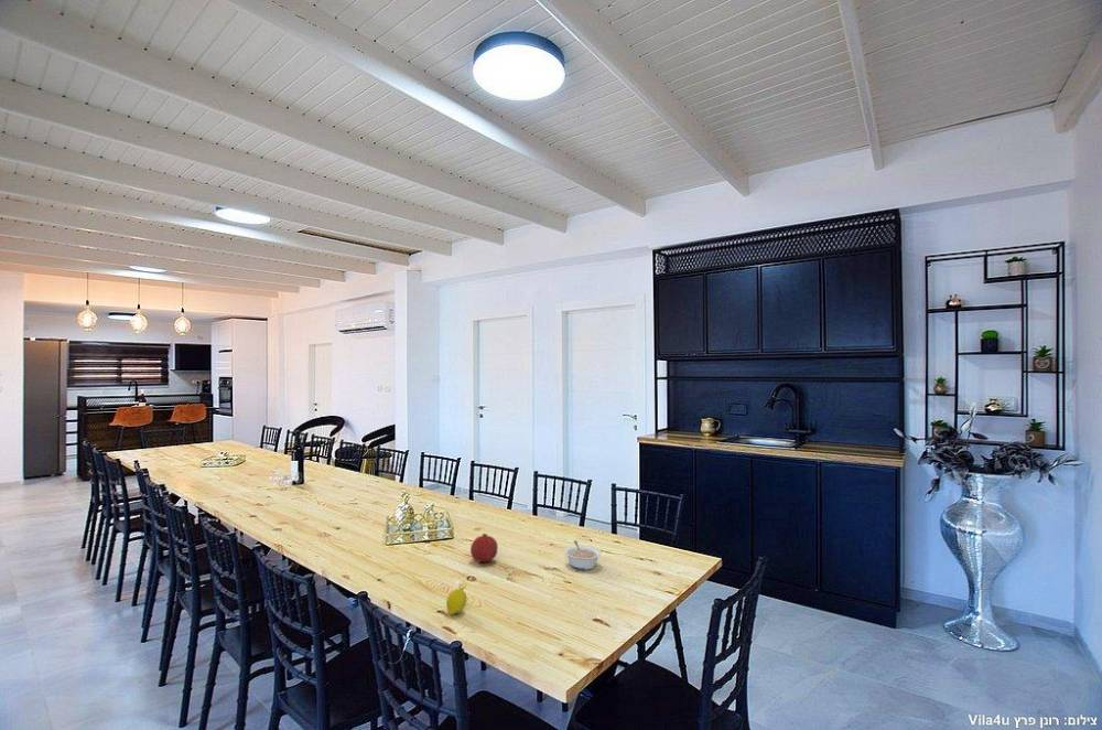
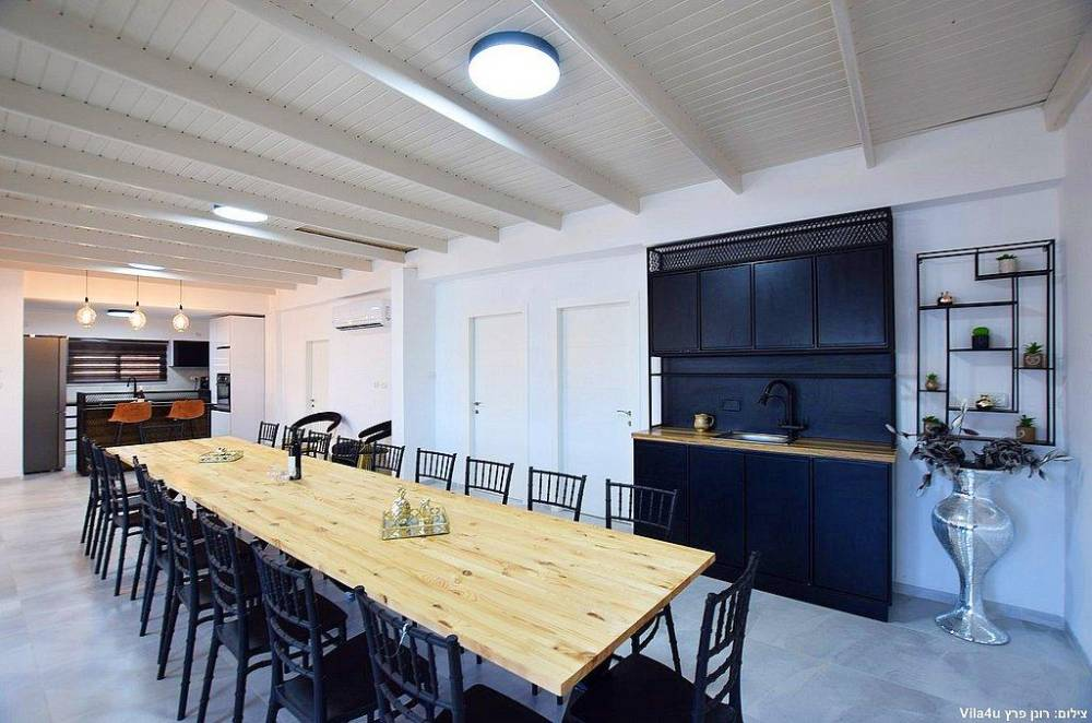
- legume (581, 557)
- fruit (484, 547)
- fruit (456, 601)
